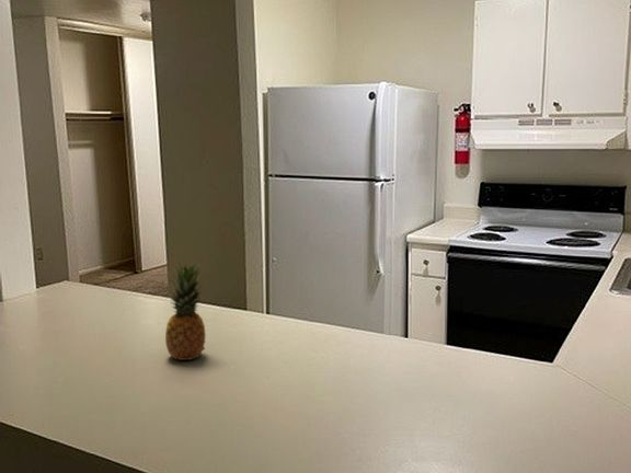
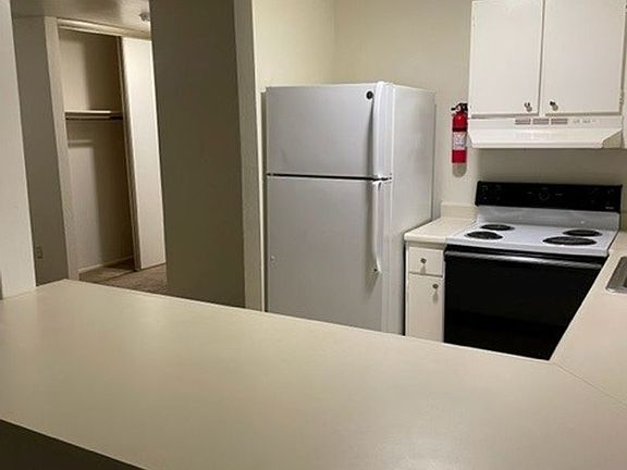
- fruit (184, 309)
